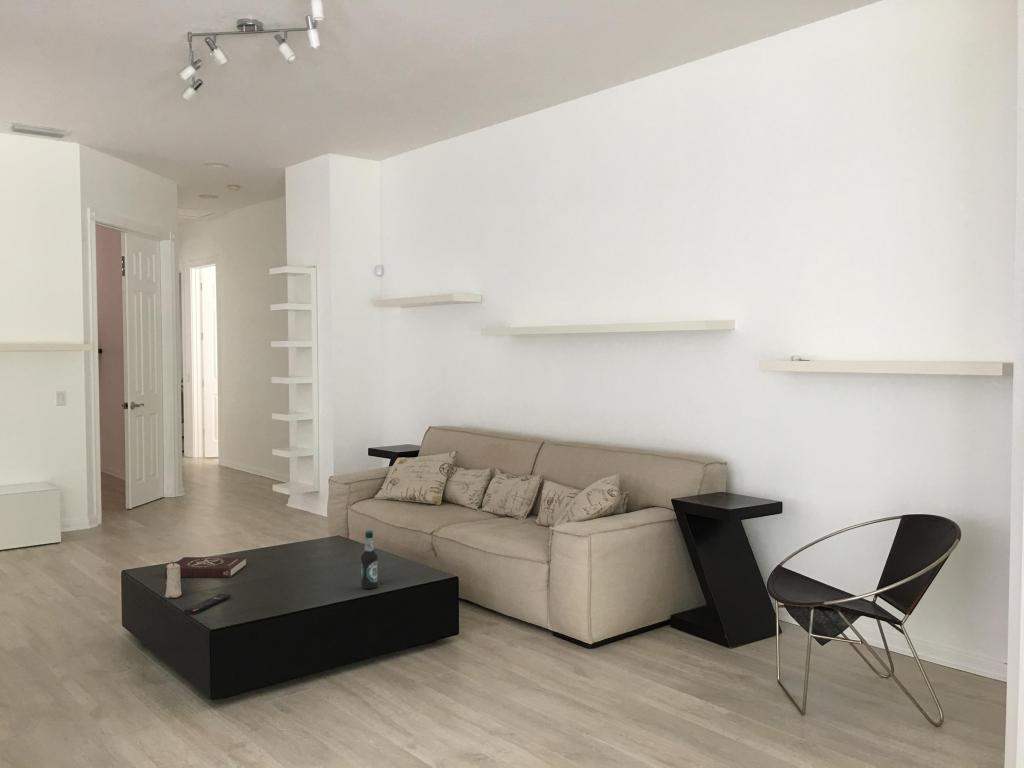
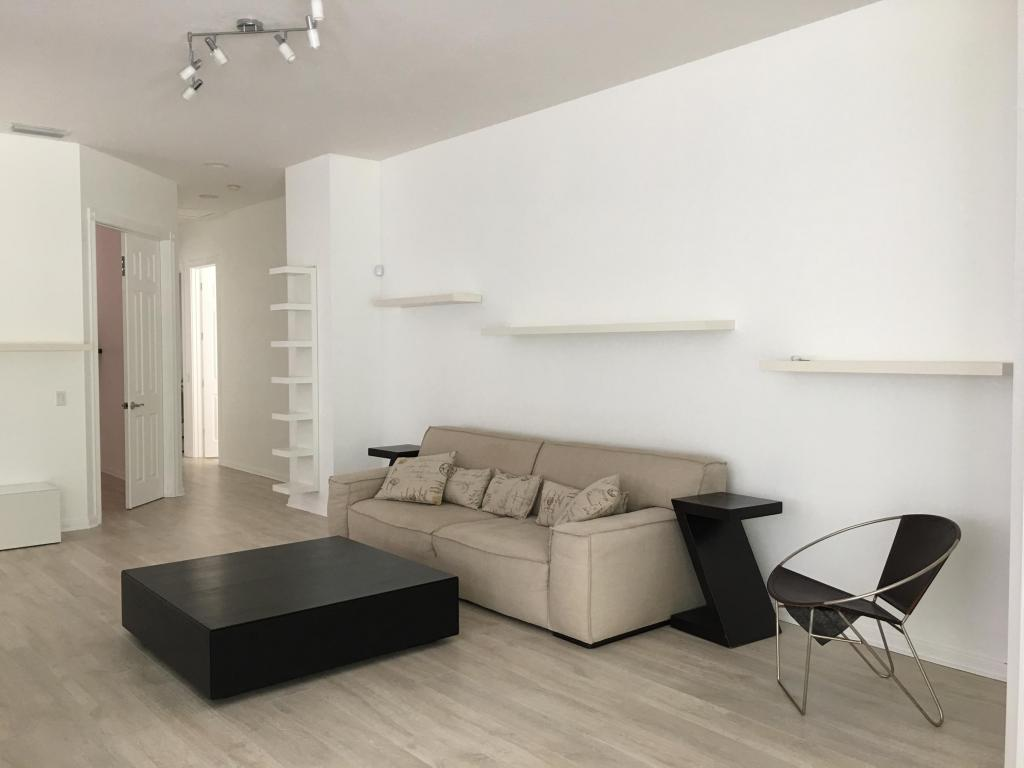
- book (206, 566)
- bottle (369, 559)
- candle (173, 578)
- remote control (207, 604)
